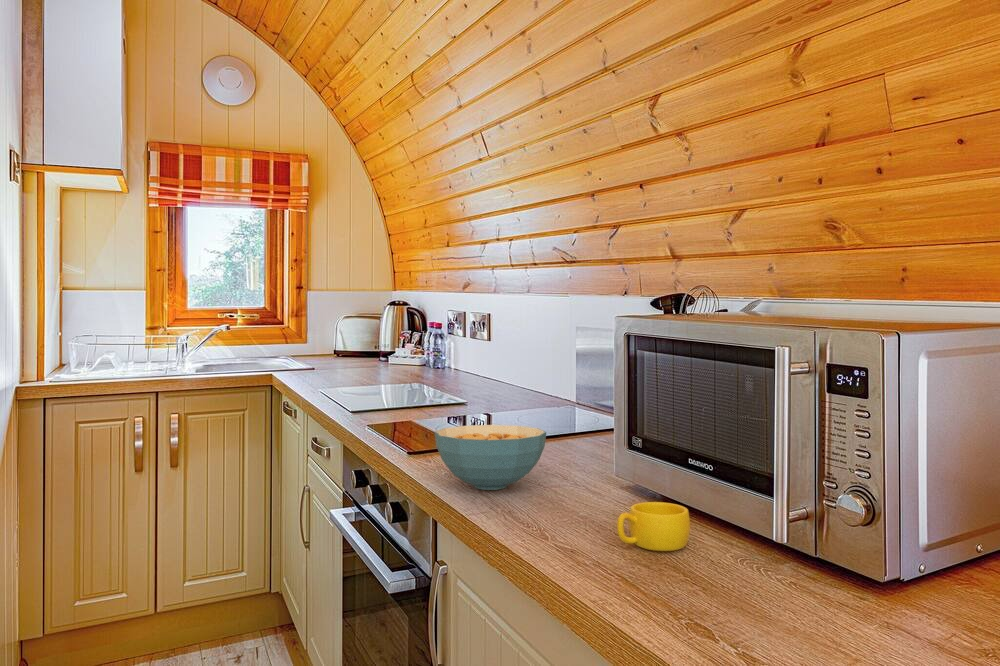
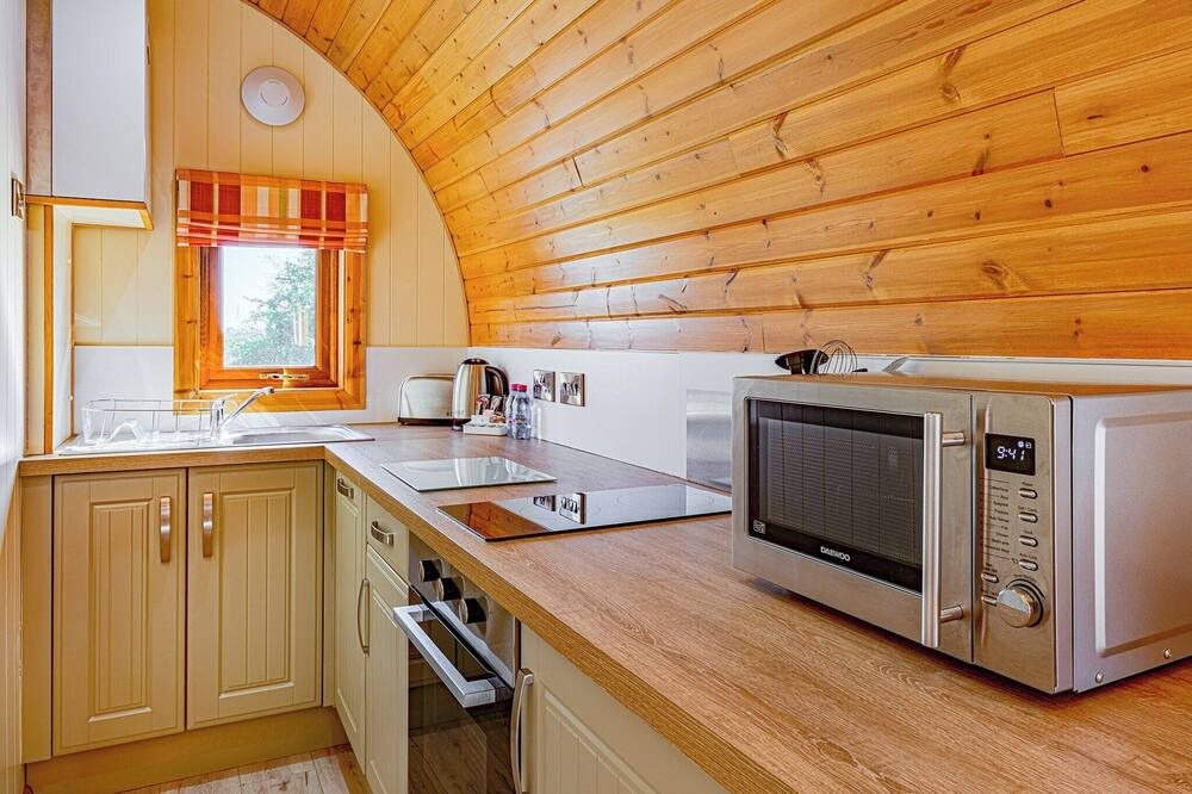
- cup (651, 527)
- cereal bowl (490, 459)
